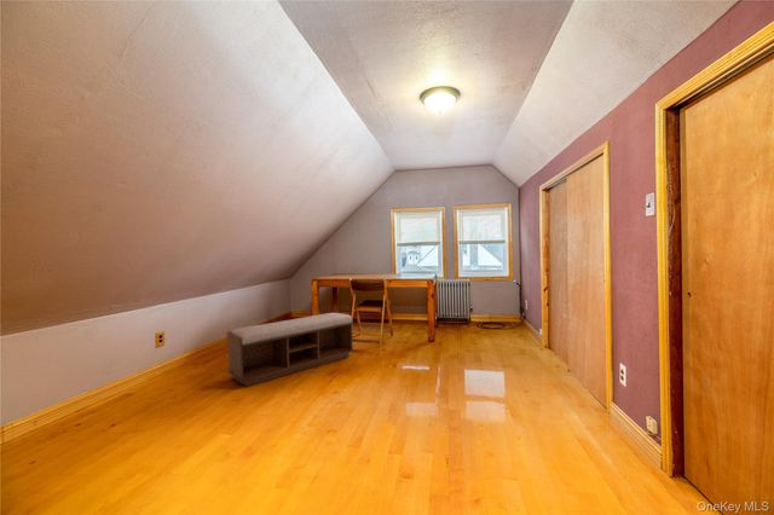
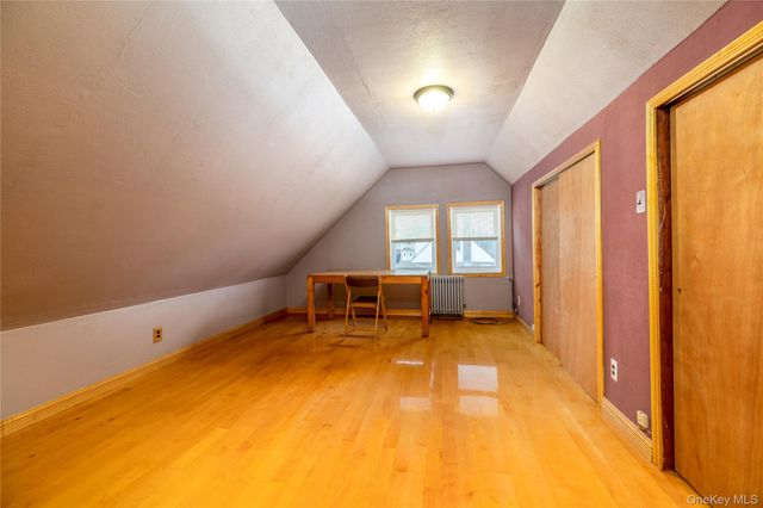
- bench (295, 343)
